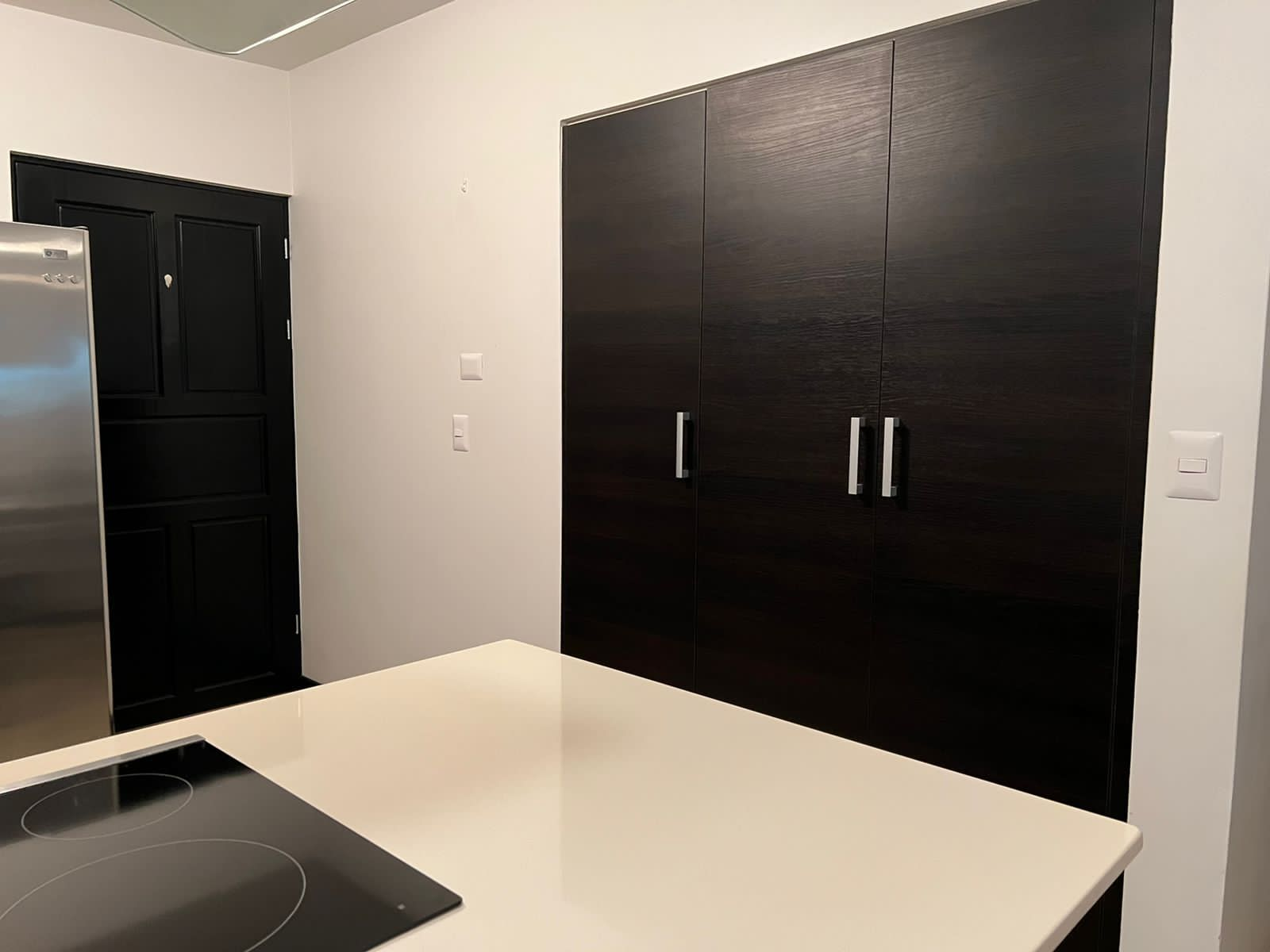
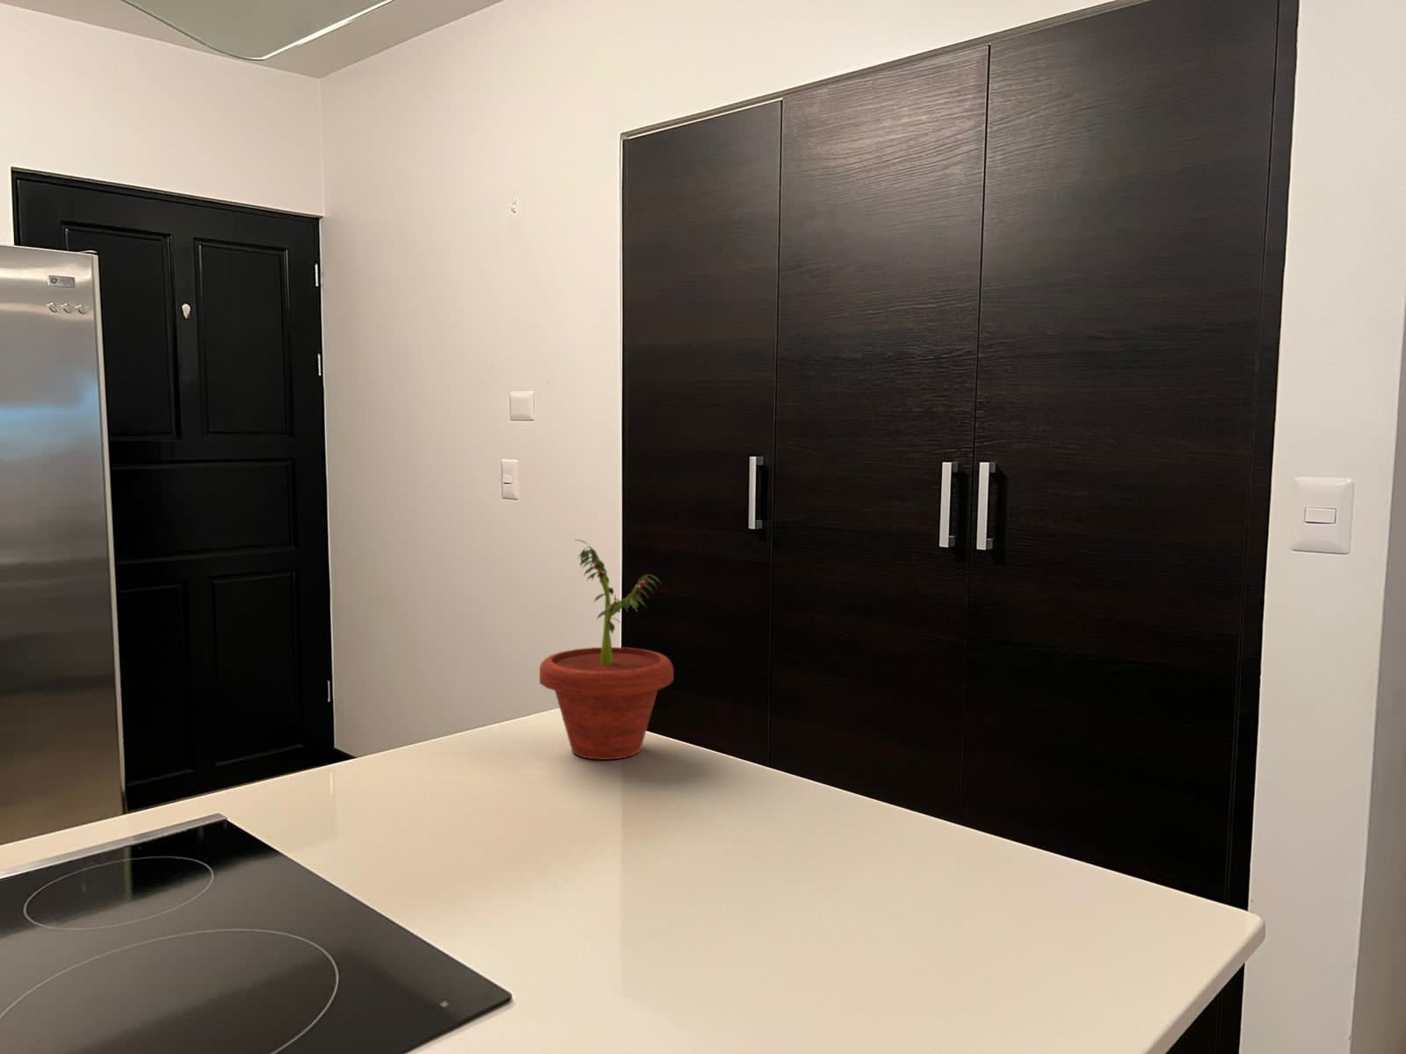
+ potted plant (607, 644)
